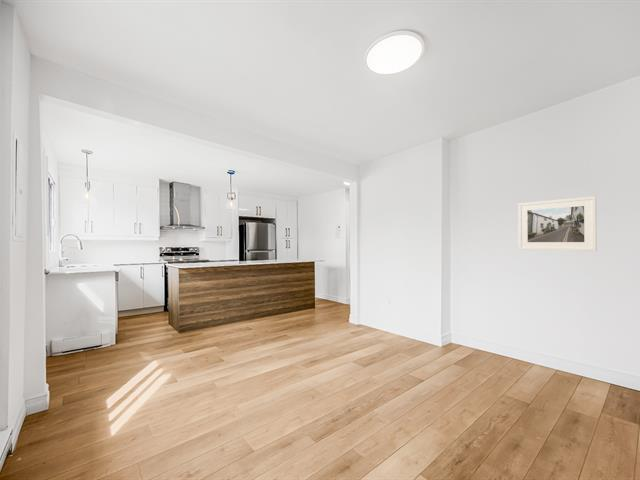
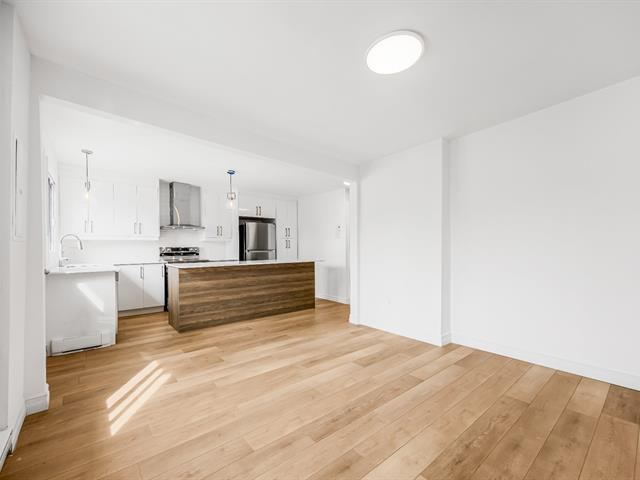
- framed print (554, 225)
